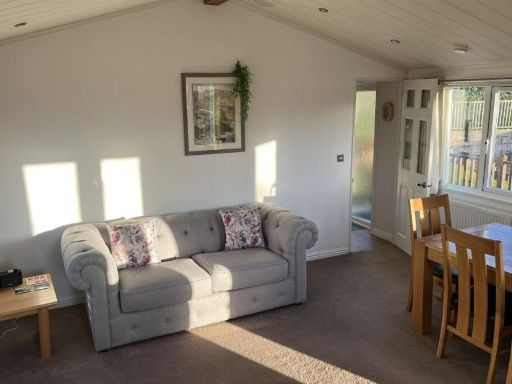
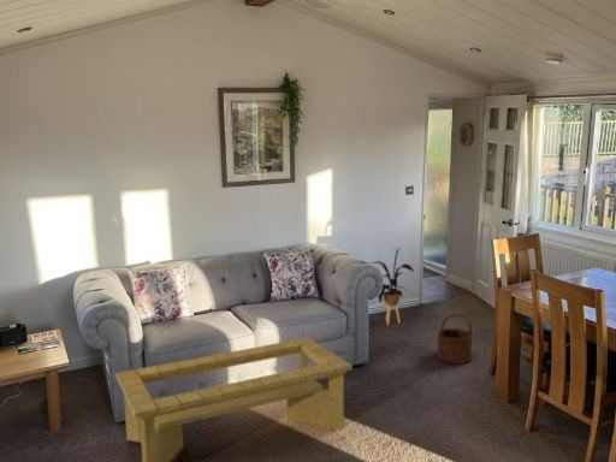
+ house plant (389, 285)
+ coffee table (236, 401)
+ wooden bucket (455, 336)
